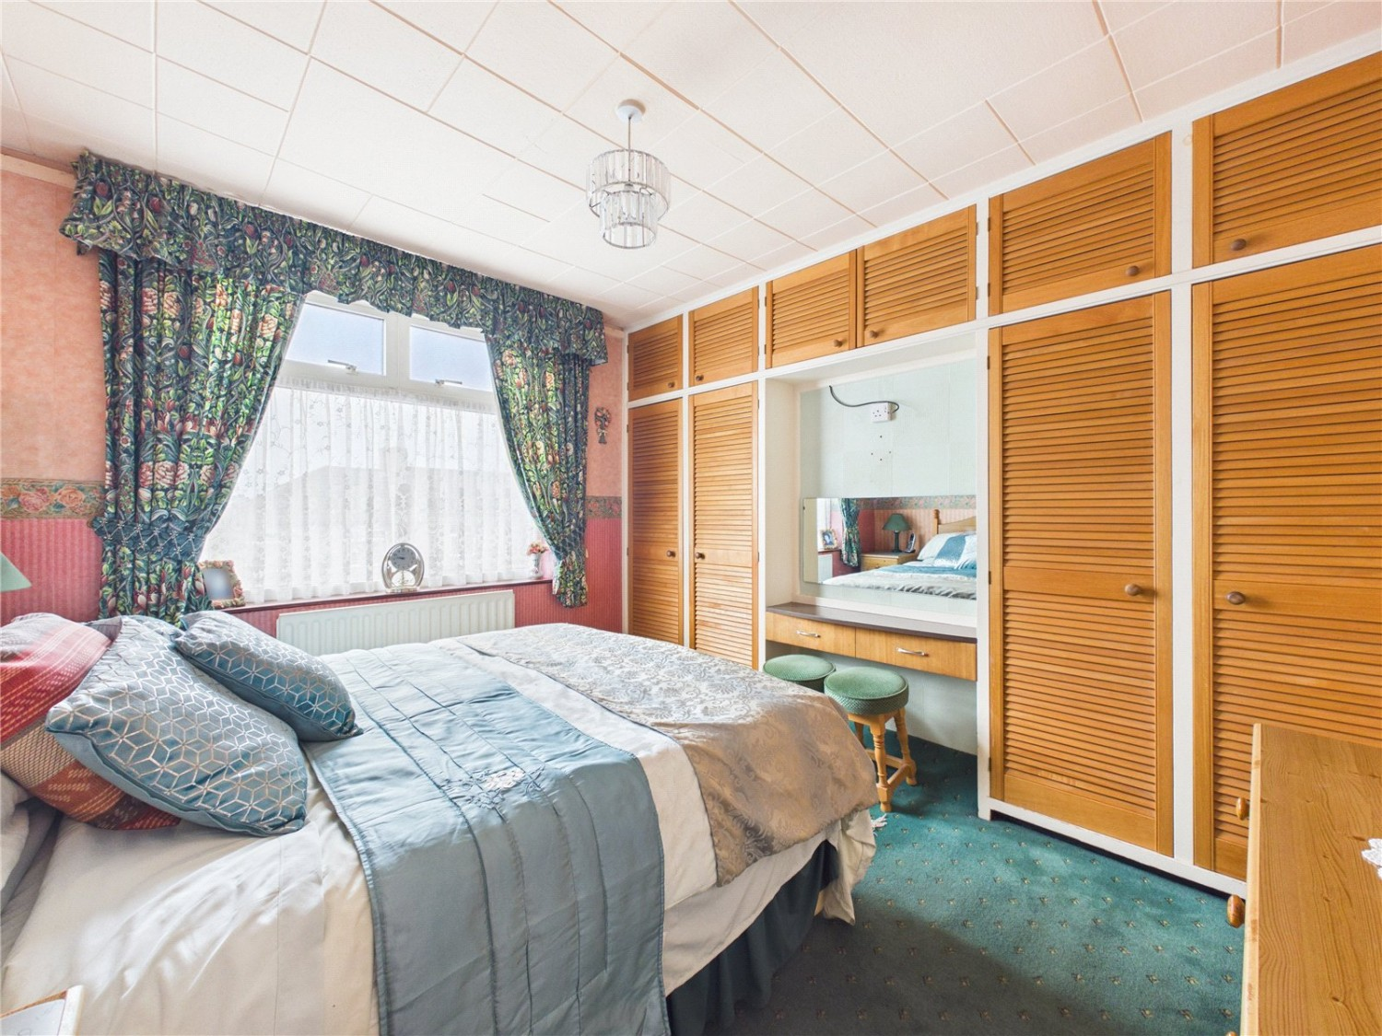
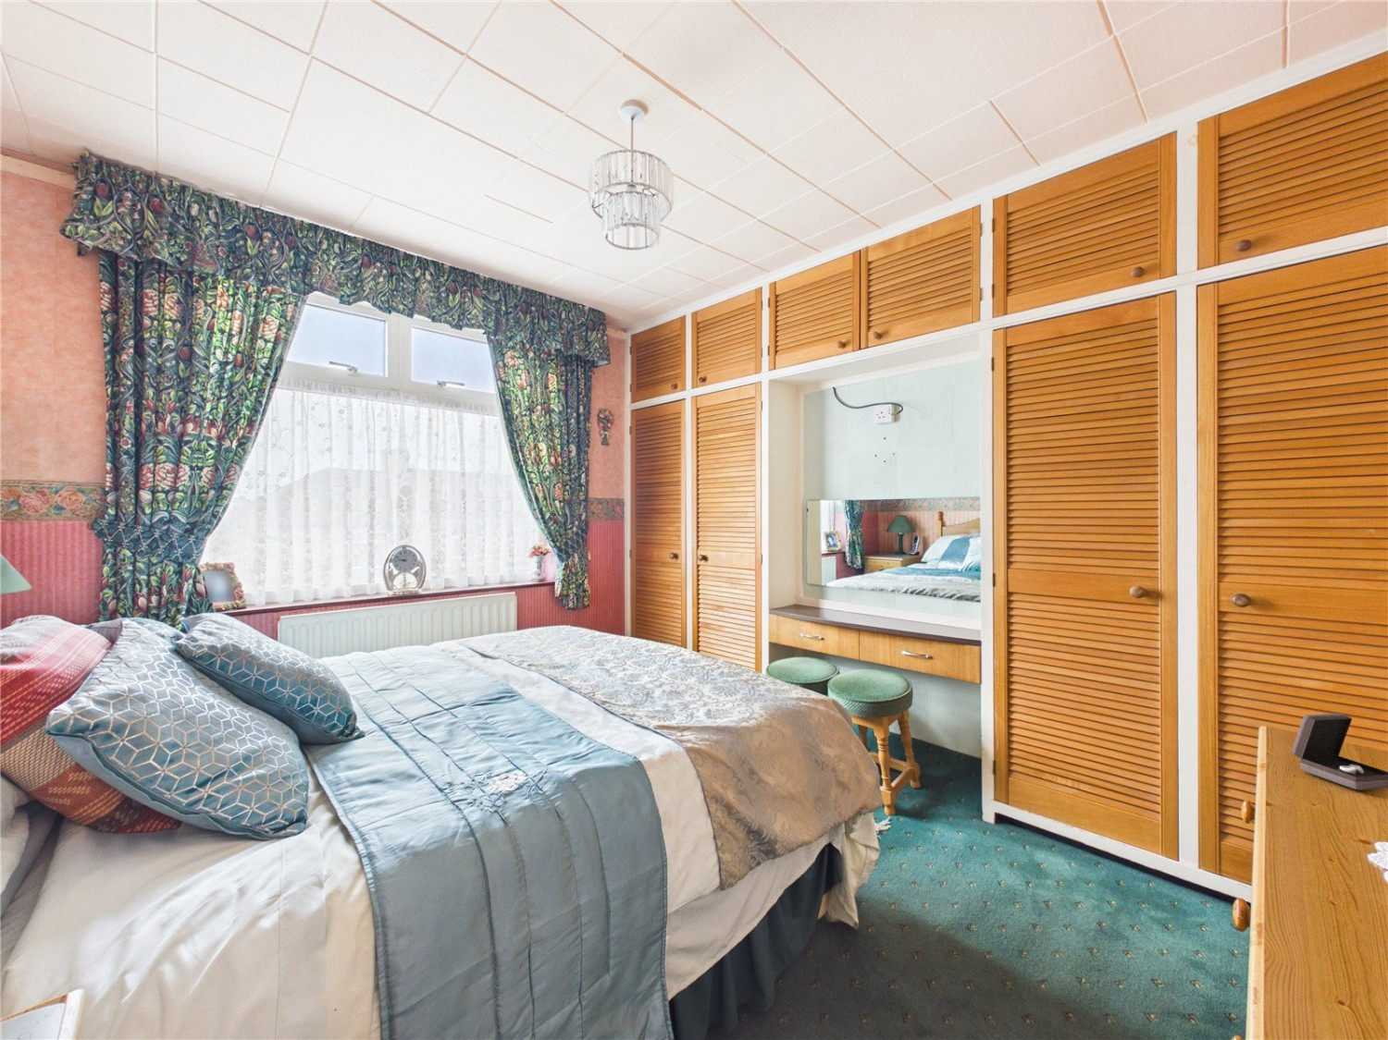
+ jewelry box (1341, 748)
